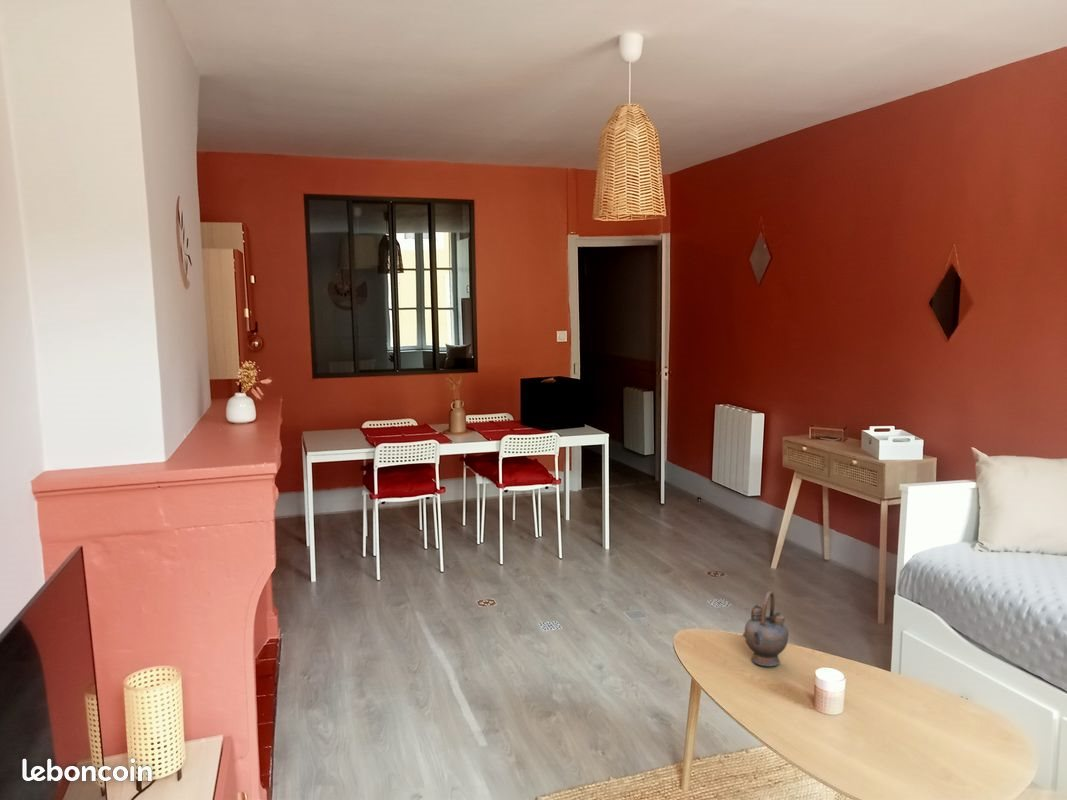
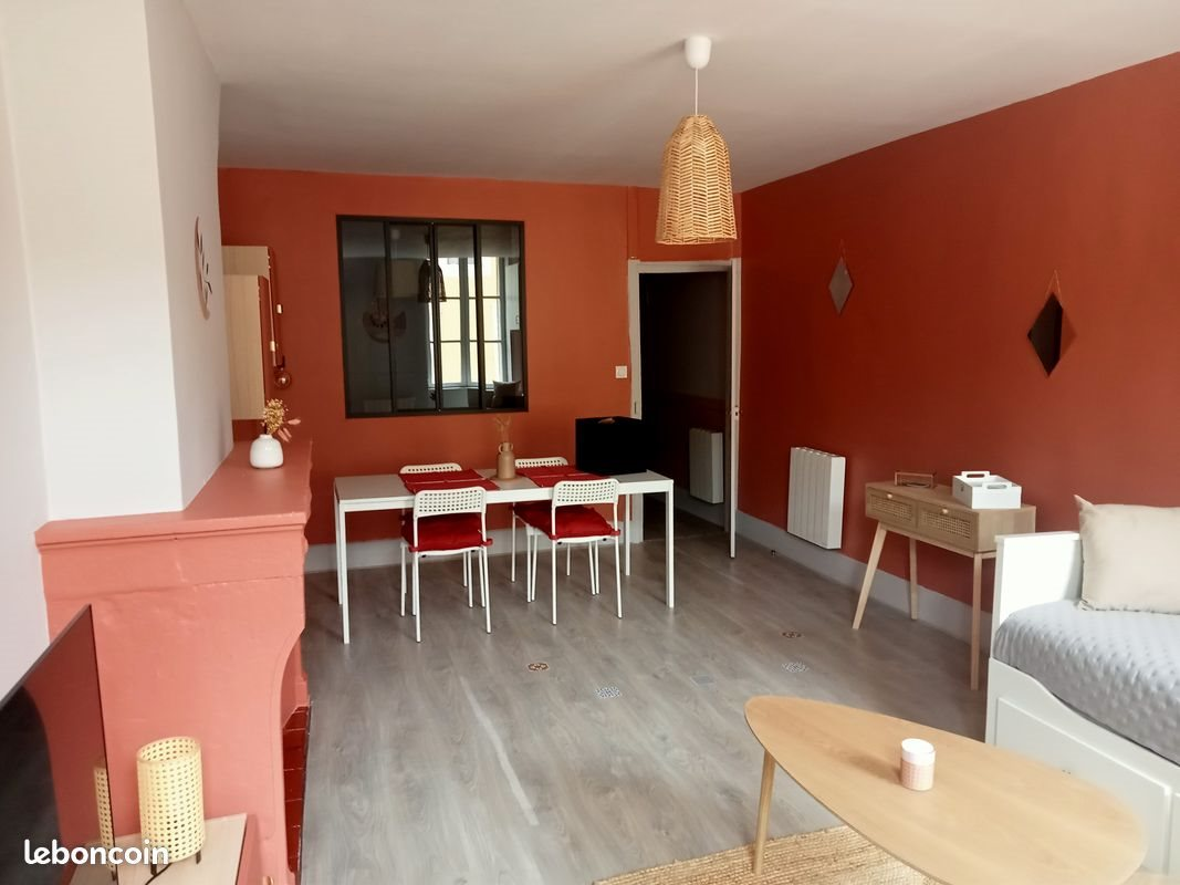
- teapot (764, 628)
